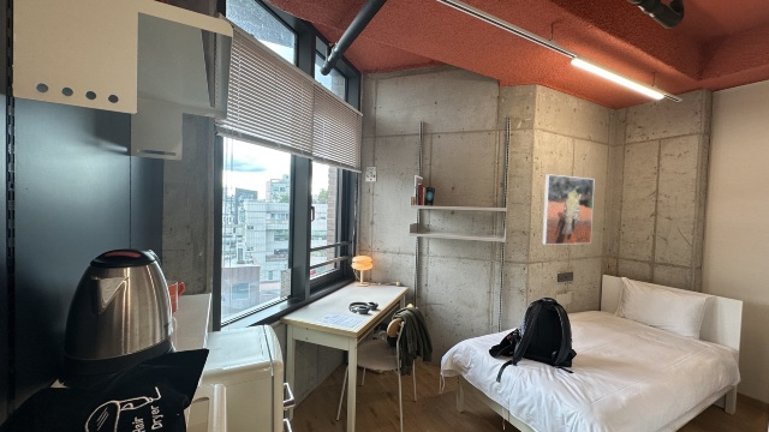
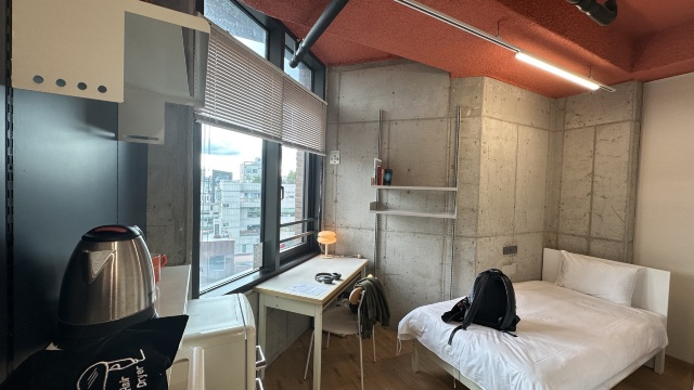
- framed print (568, 210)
